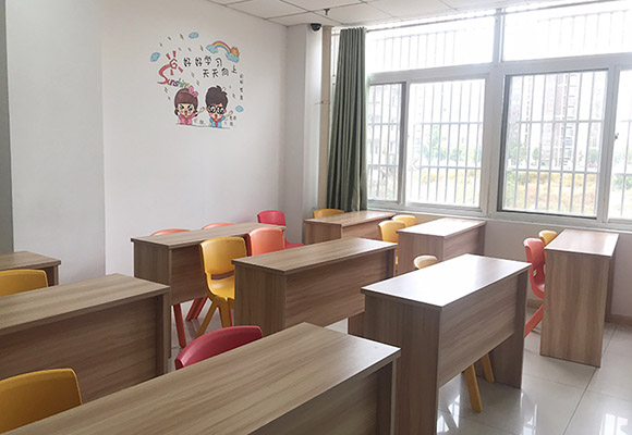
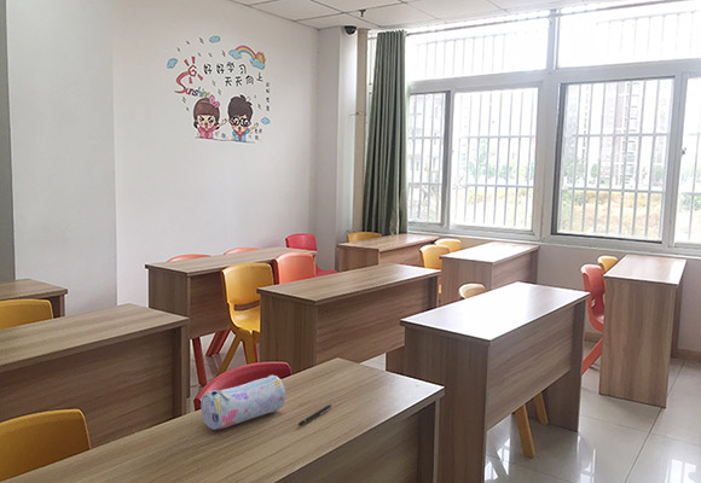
+ pen (314, 414)
+ pencil case (243, 400)
